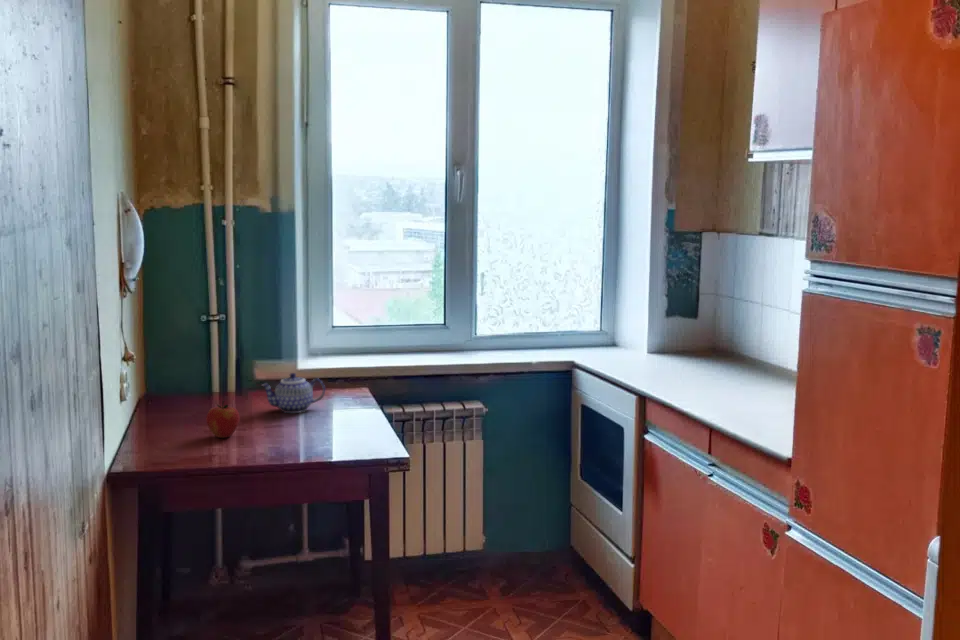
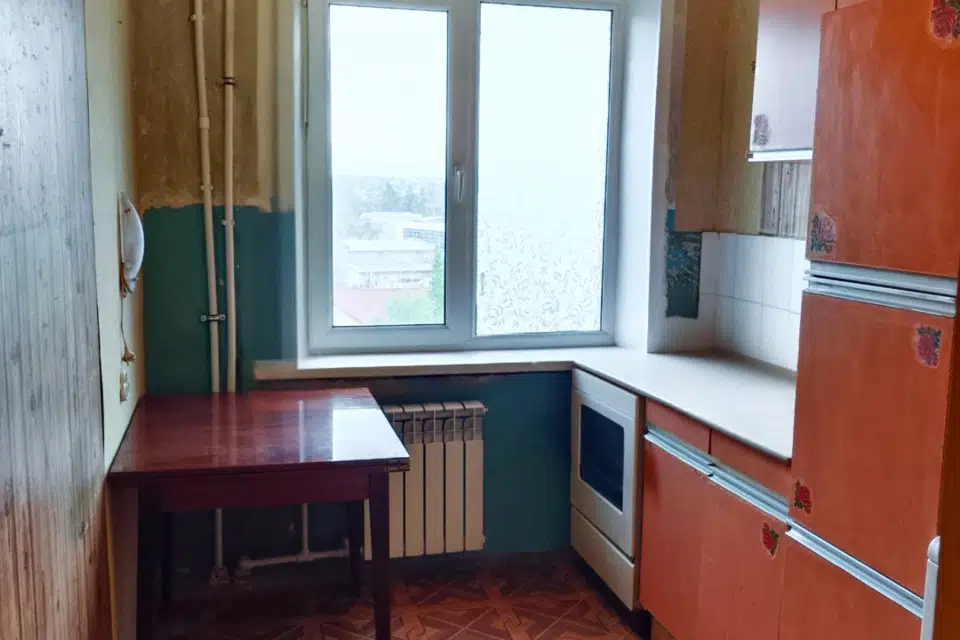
- teapot (293, 391)
- apple (223, 418)
